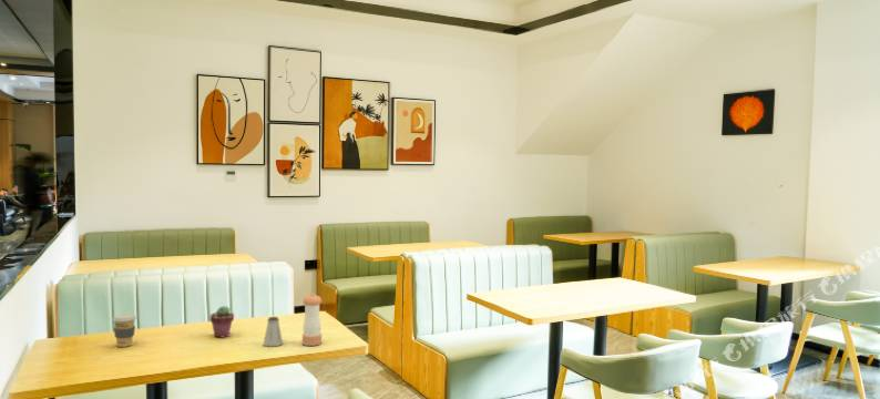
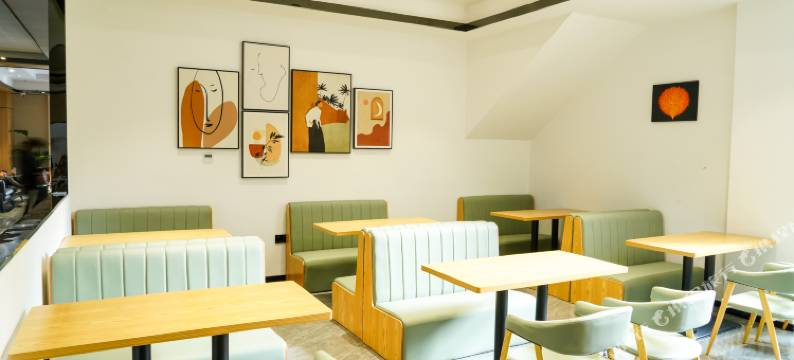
- saltshaker (273, 330)
- coffee cup (124, 330)
- pepper shaker (311, 318)
- potted succulent (222, 320)
